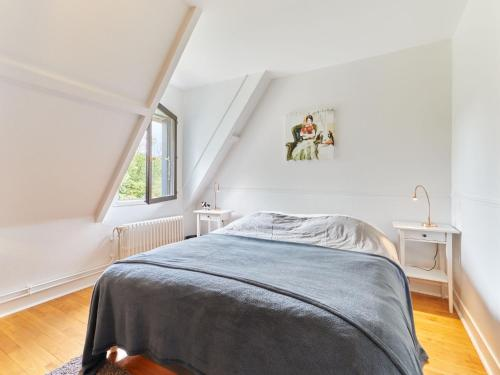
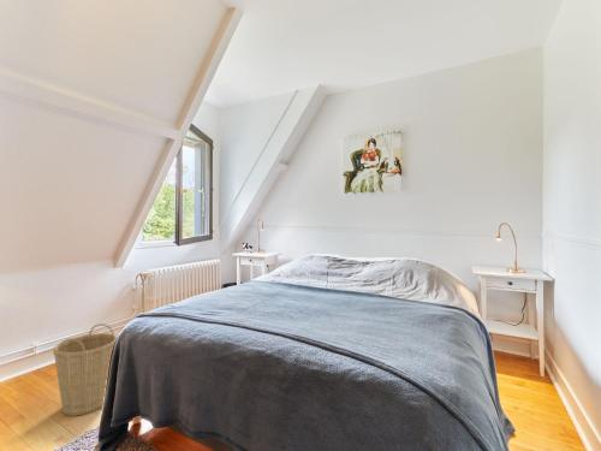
+ basket (87, 367)
